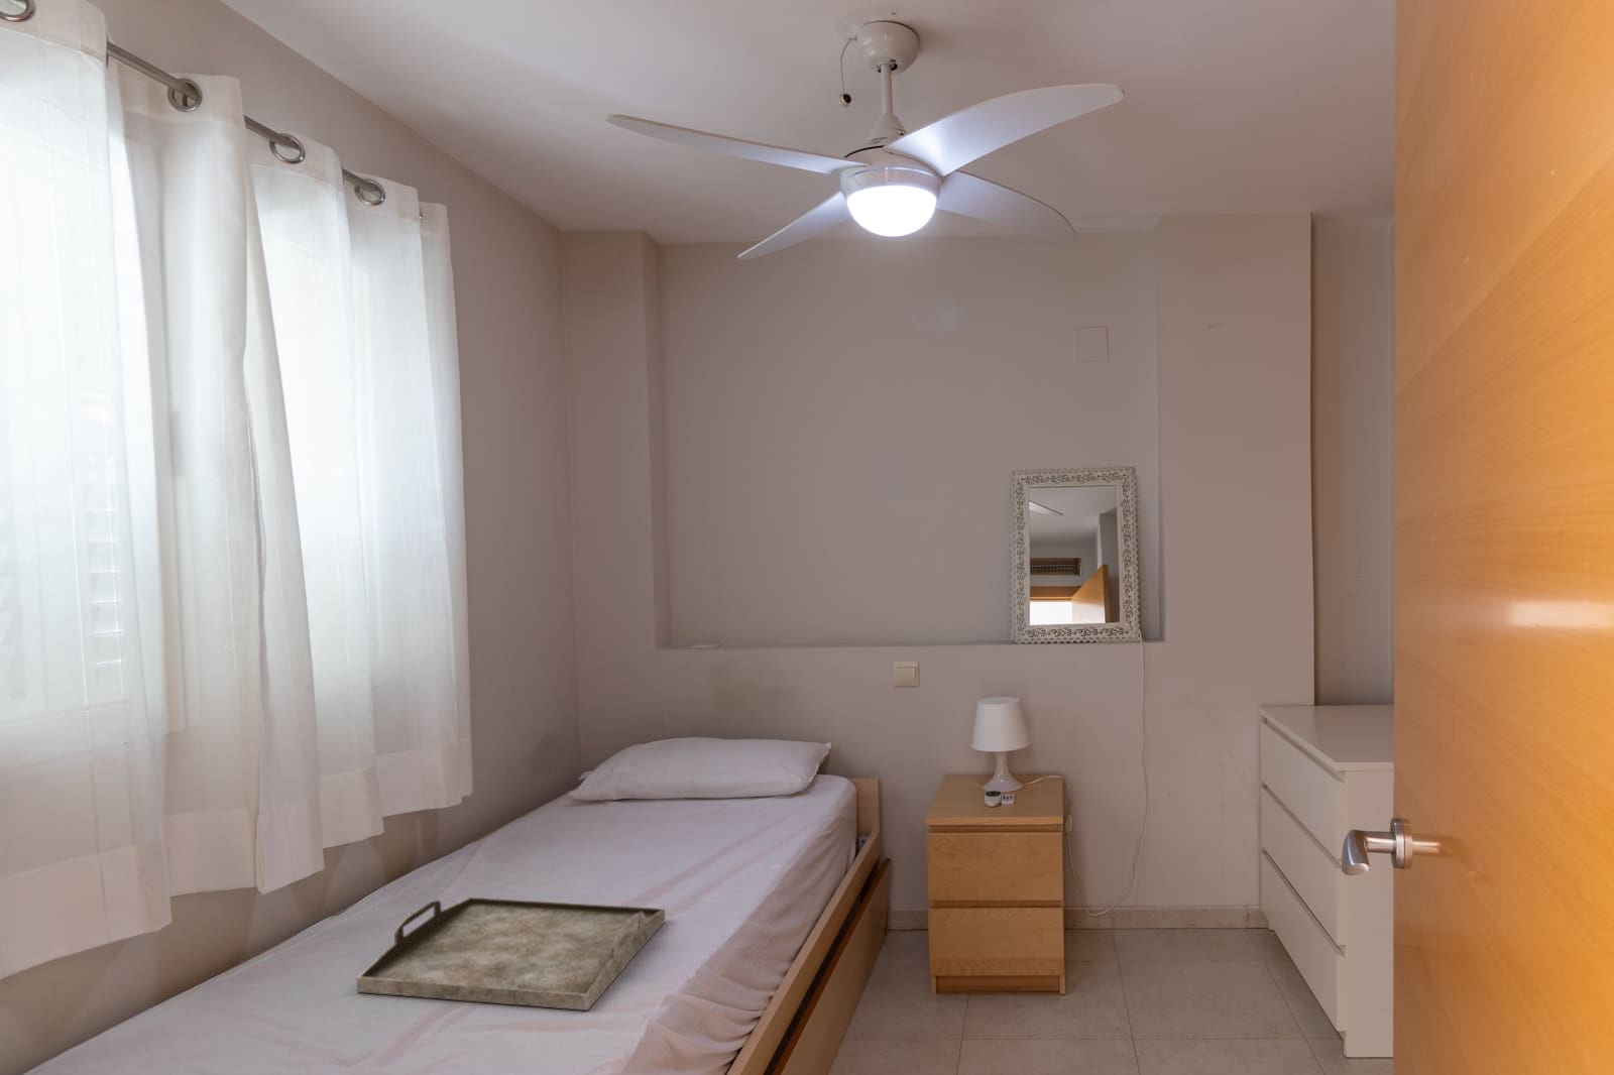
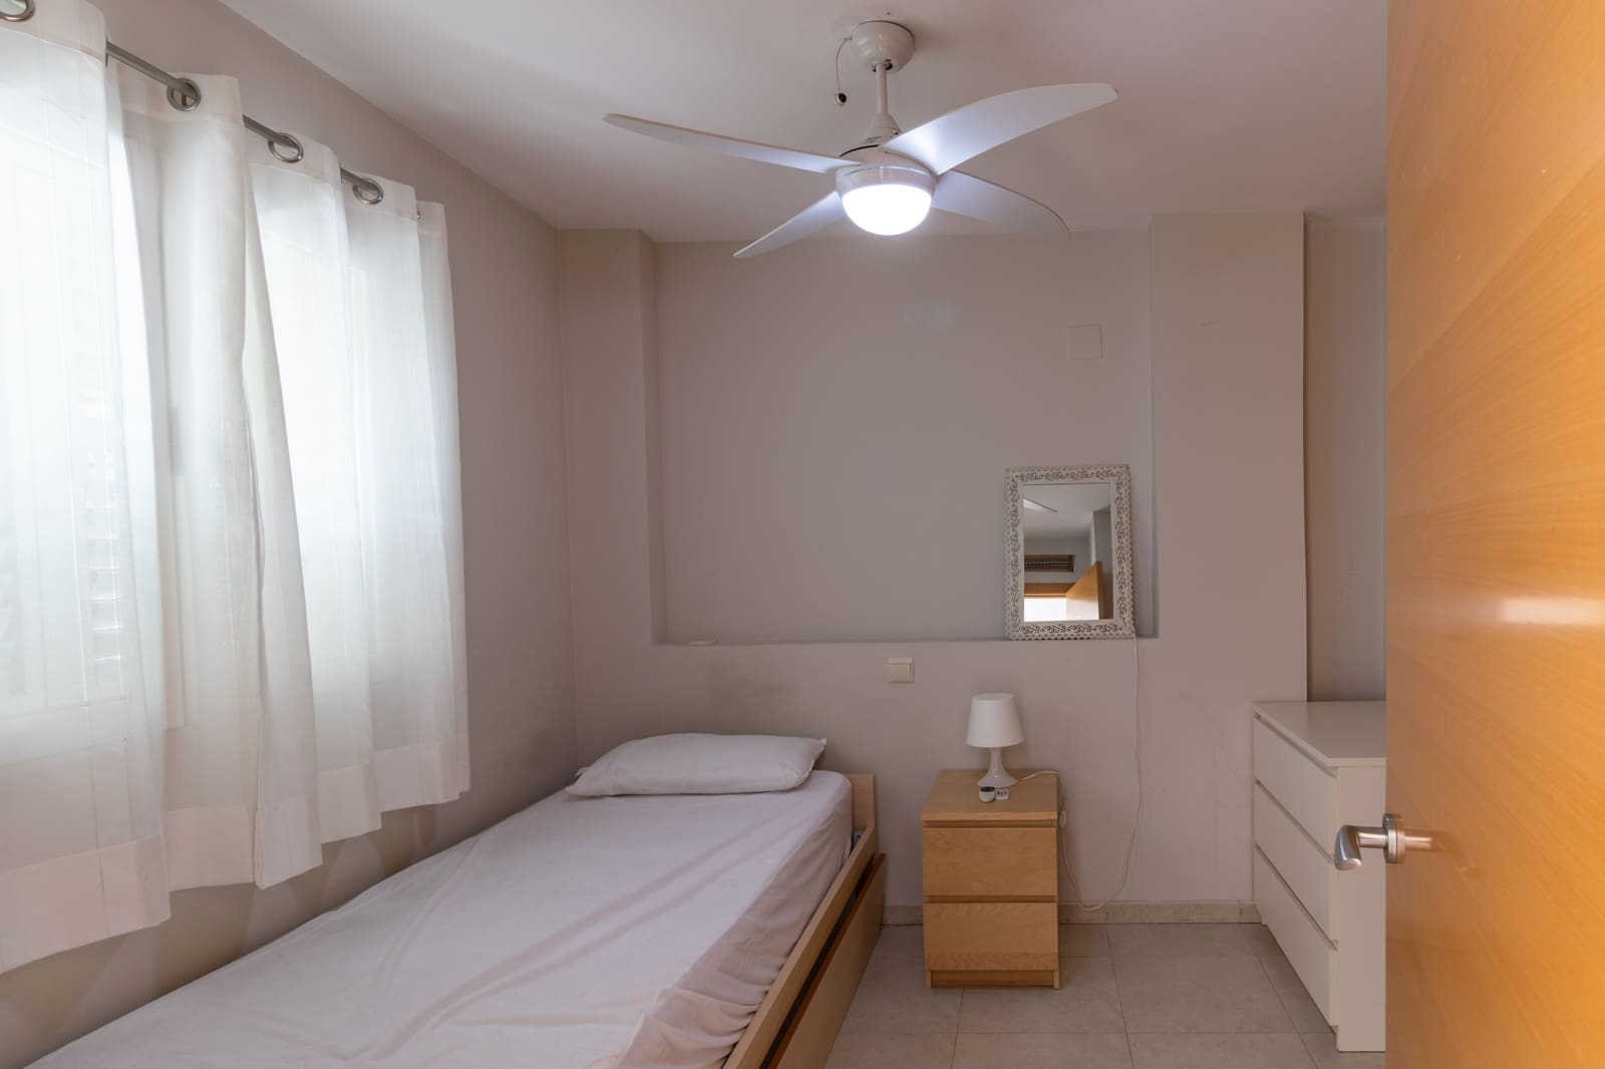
- serving tray (522, 935)
